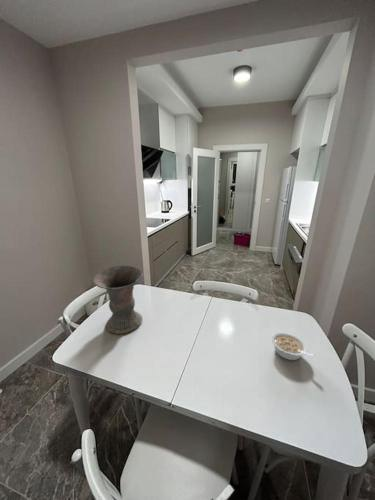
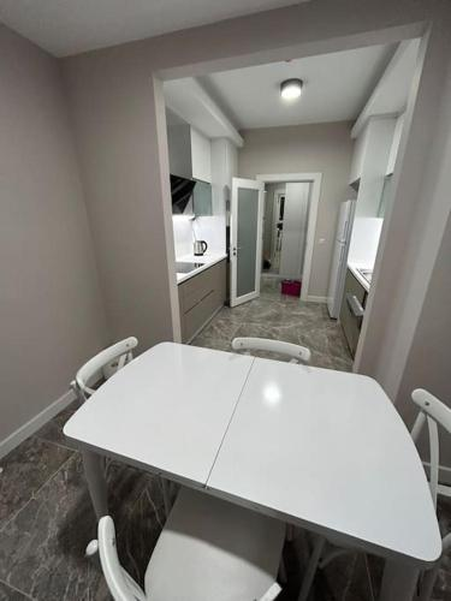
- vase (121, 300)
- legume (289, 346)
